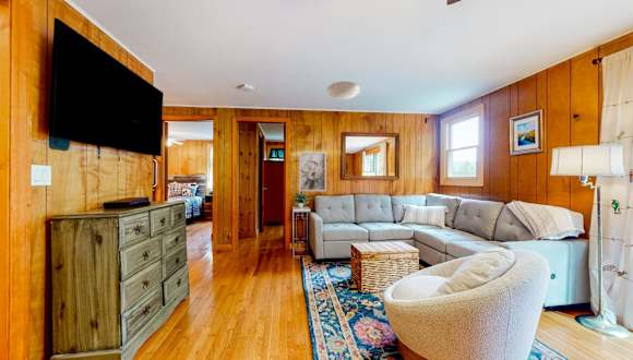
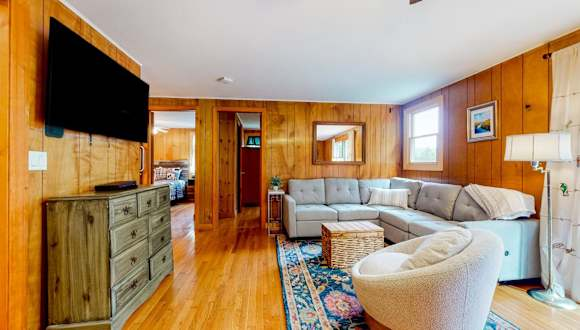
- ceiling light (343, 91)
- wall art (312, 171)
